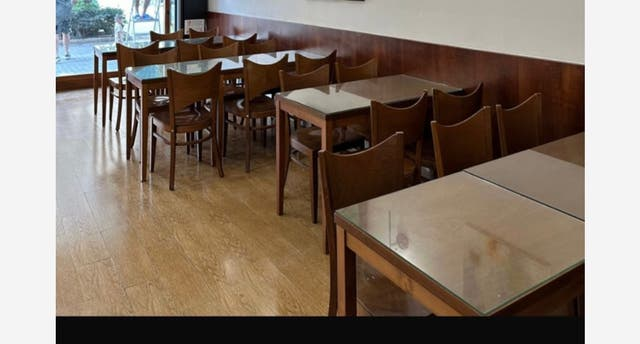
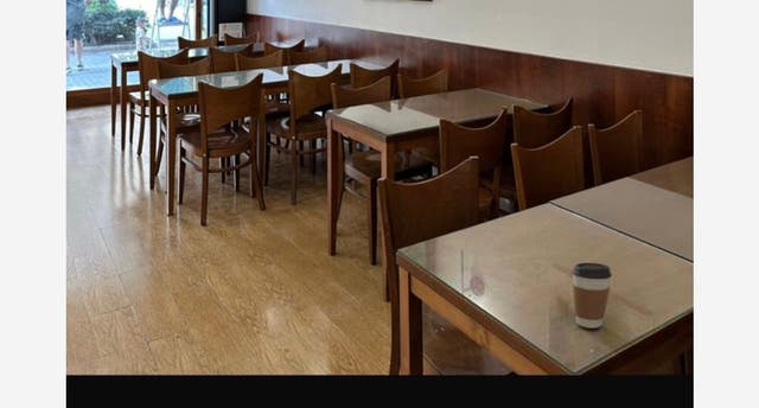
+ coffee cup (589, 294)
